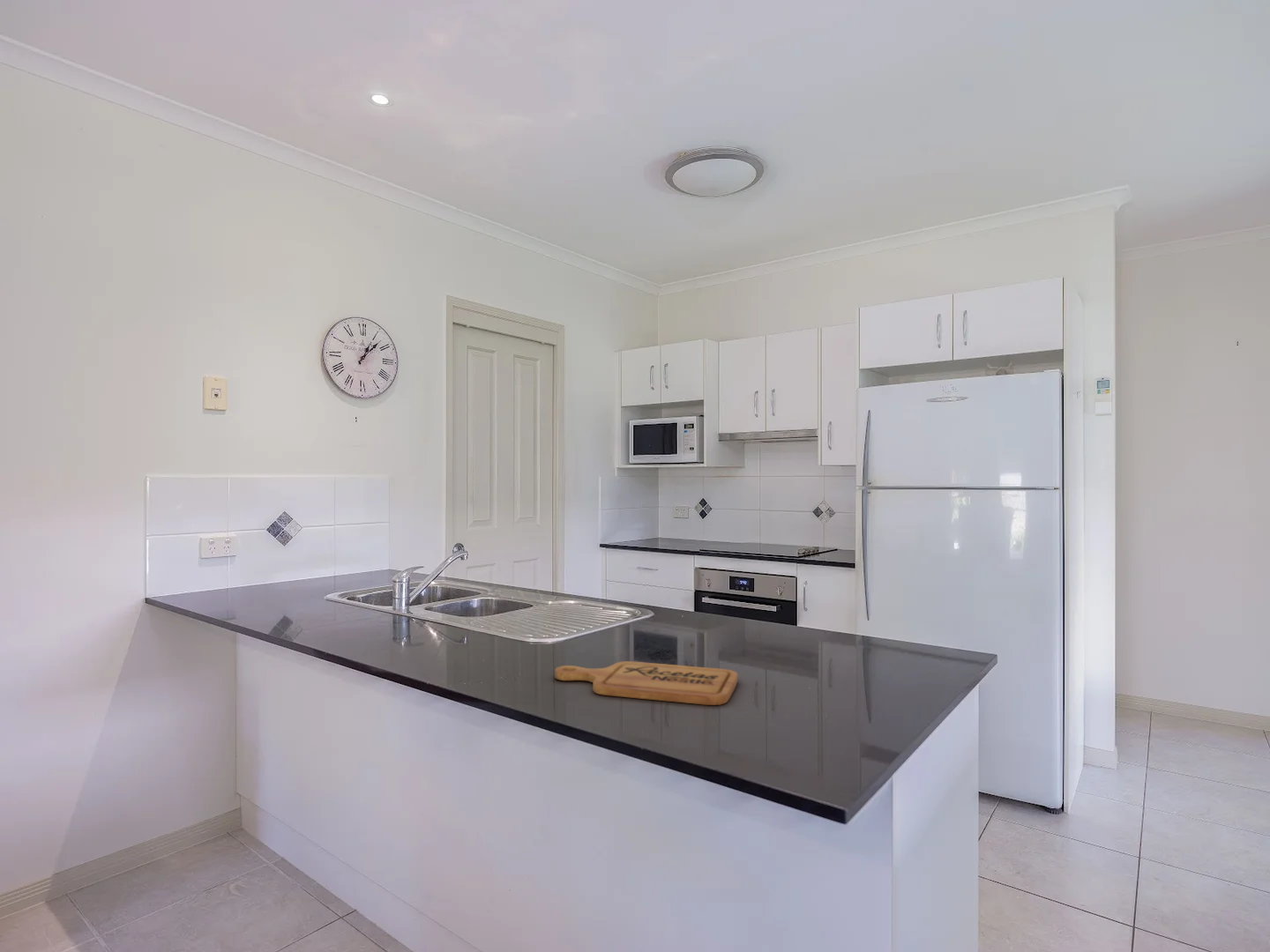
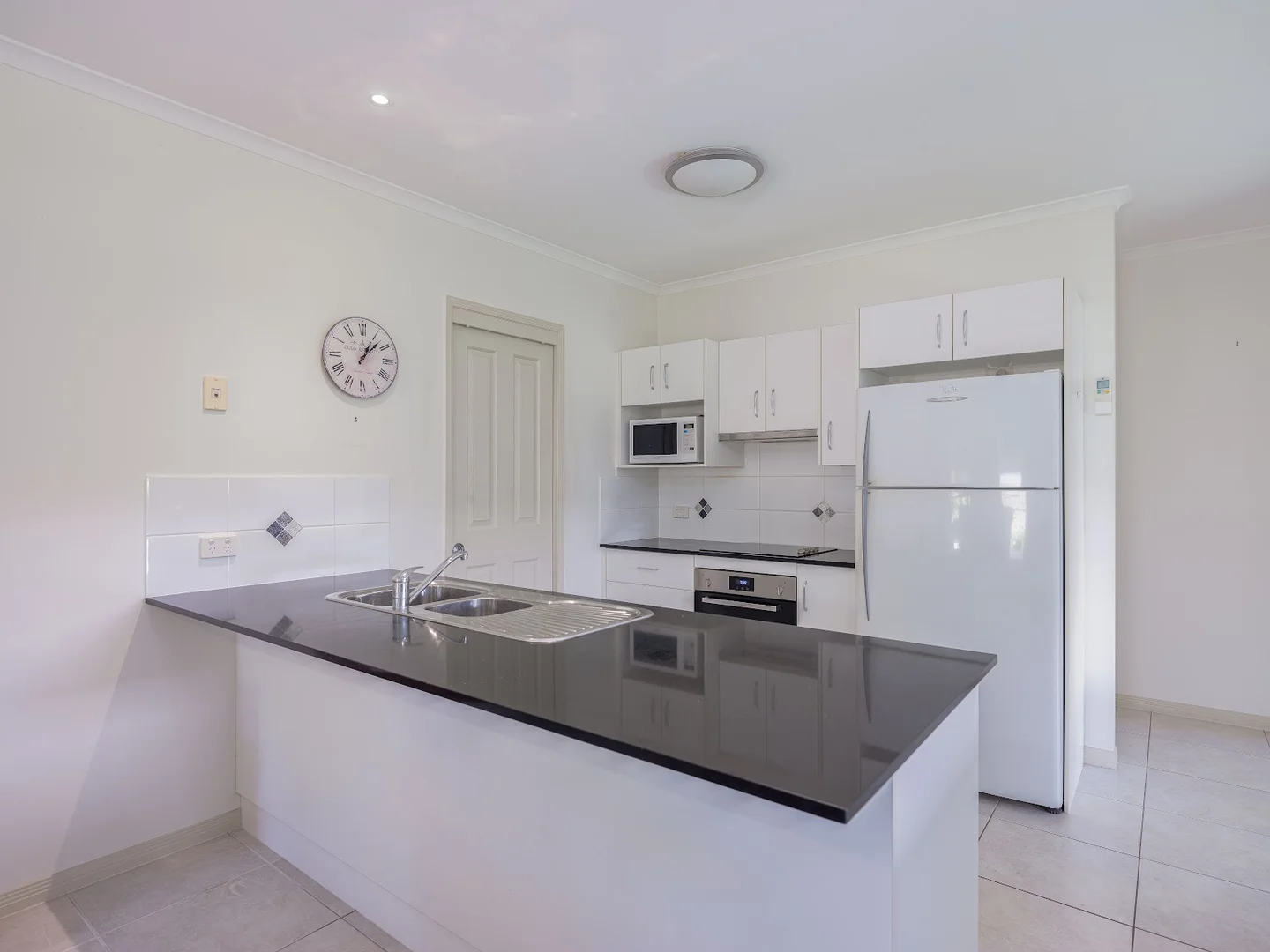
- cutting board (641, 679)
